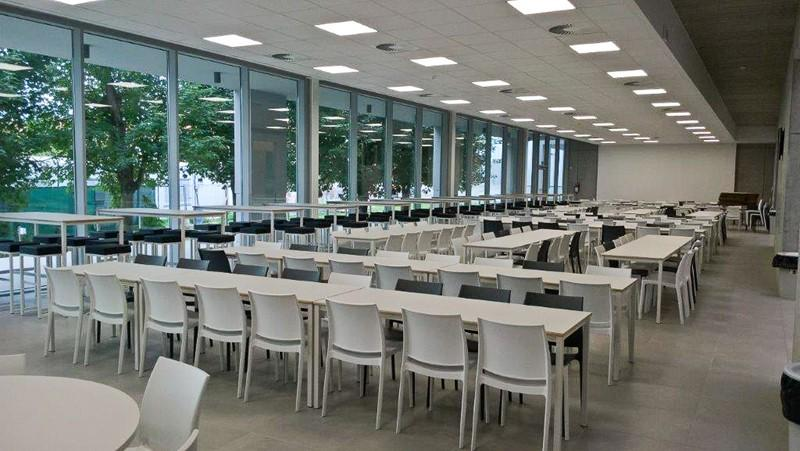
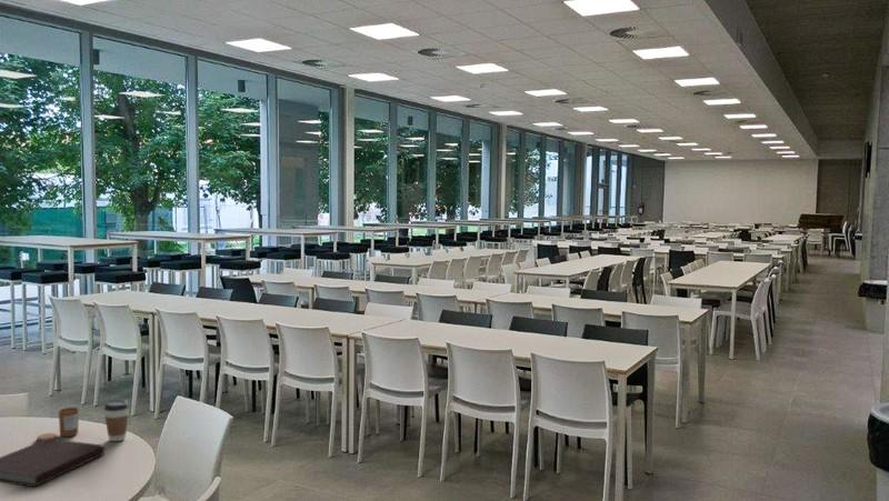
+ candle (59, 423)
+ coffee cup (117, 420)
+ notebook (42, 460)
